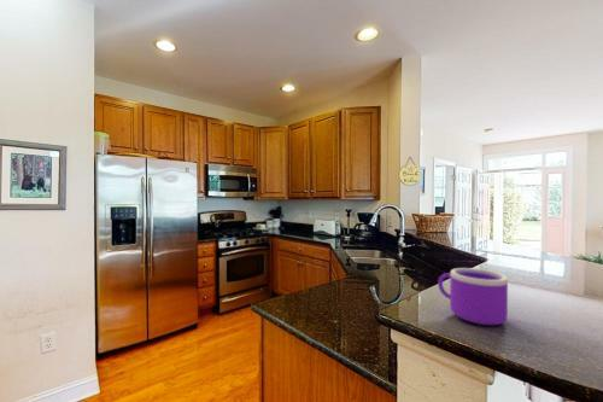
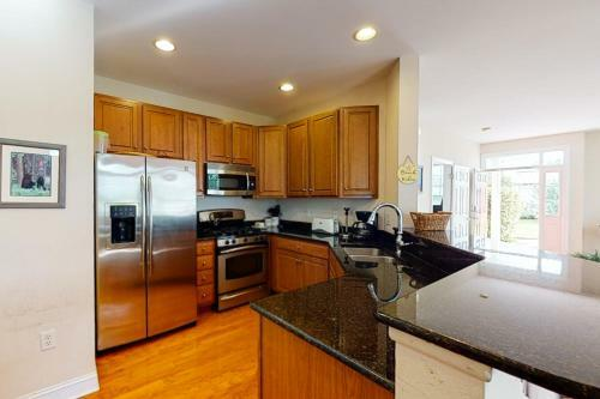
- mug (469, 293)
